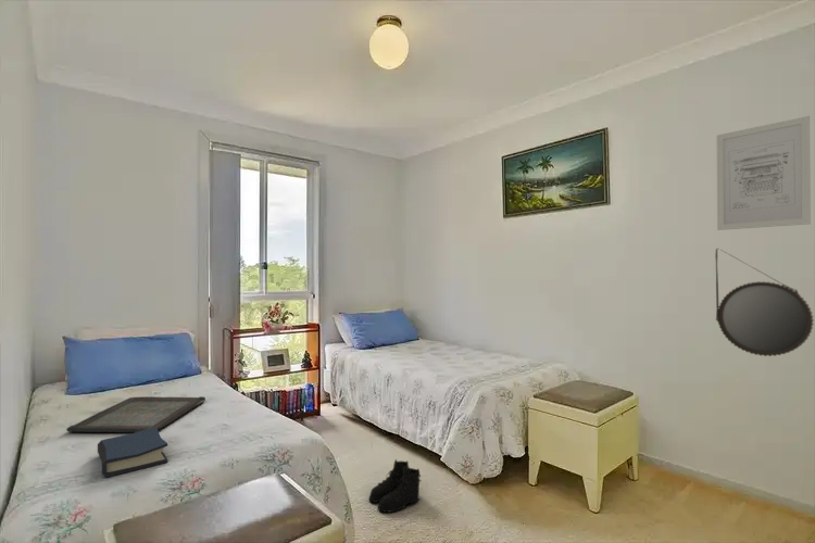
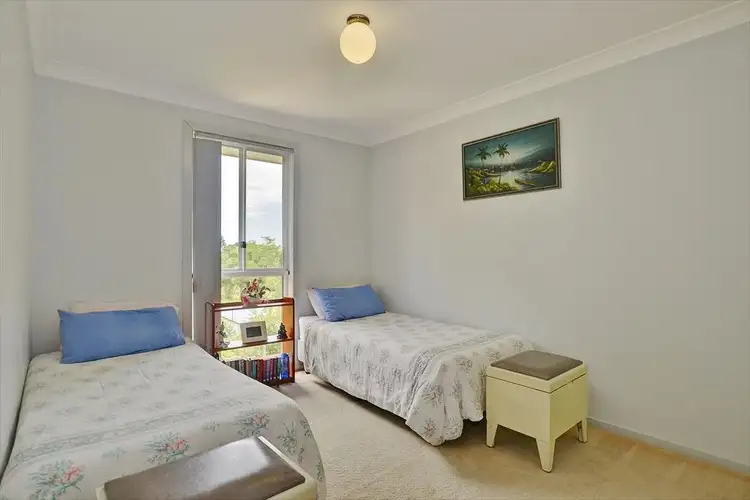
- wall art (761, 176)
- serving tray (141, 413)
- boots (394, 482)
- hardback book (131, 450)
- home mirror (761, 301)
